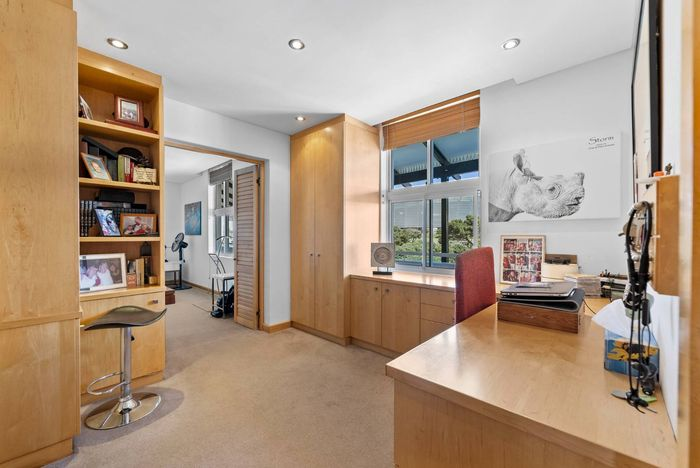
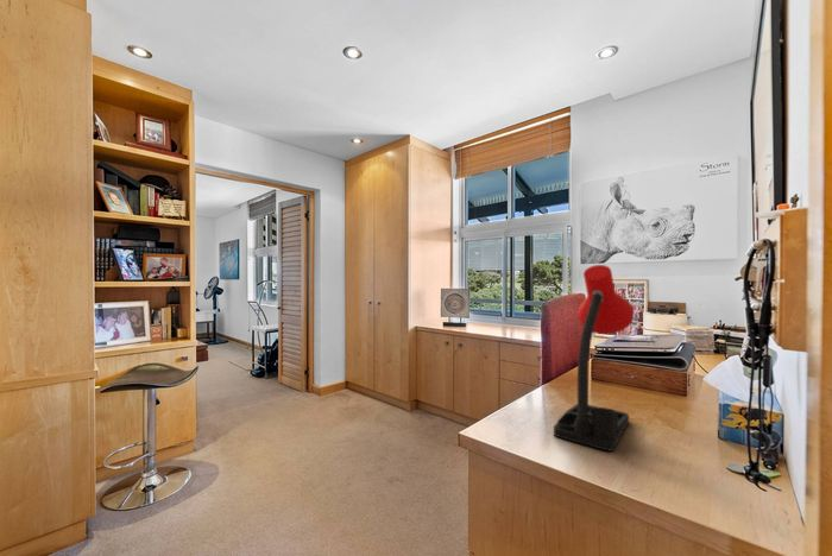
+ desk lamp (590, 343)
